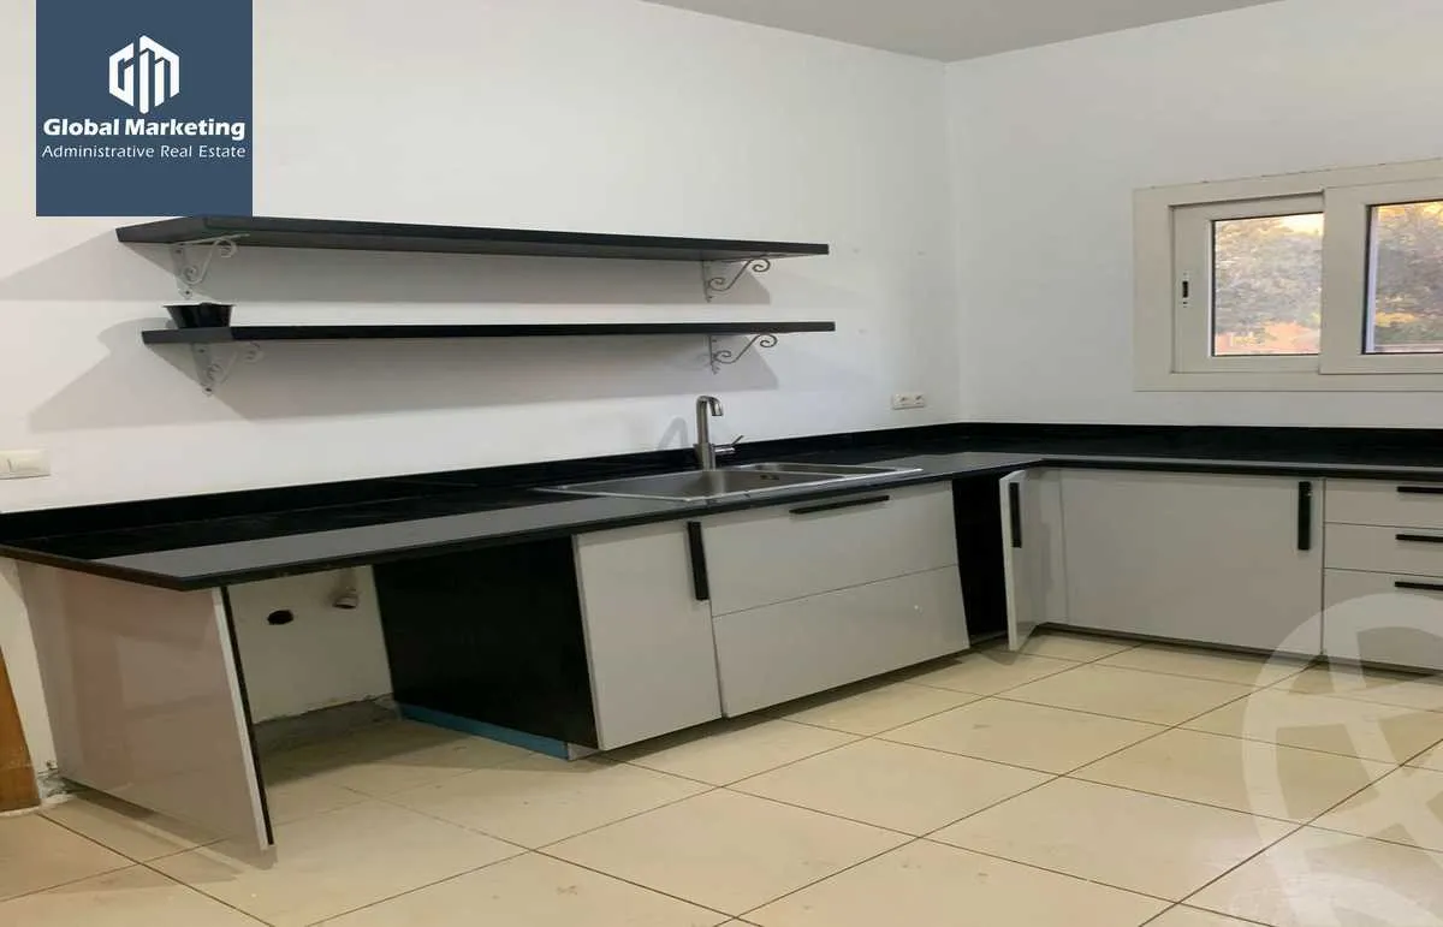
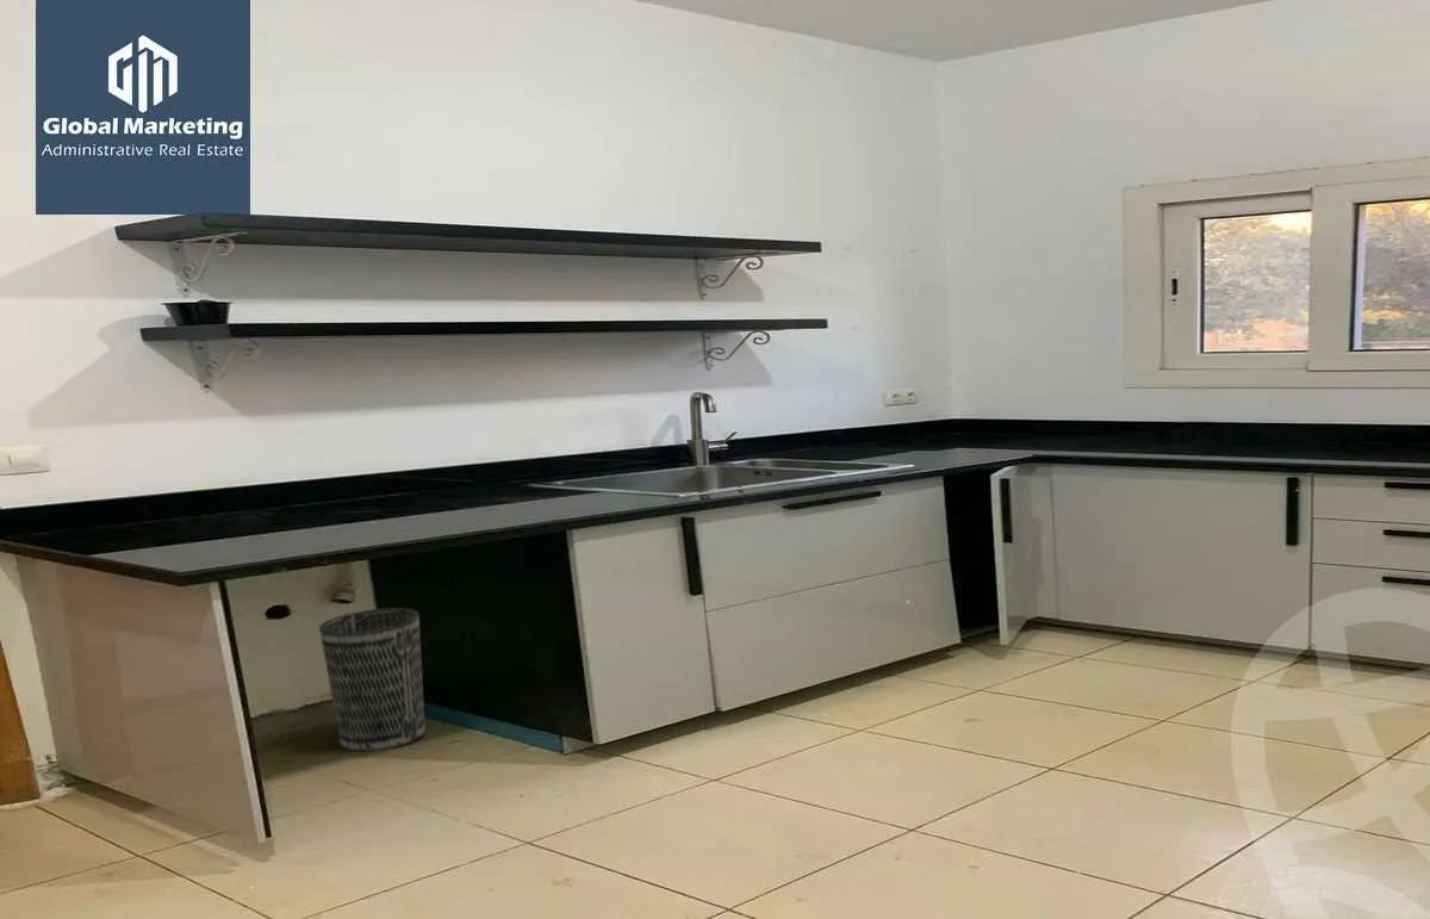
+ wastebasket (375, 678)
